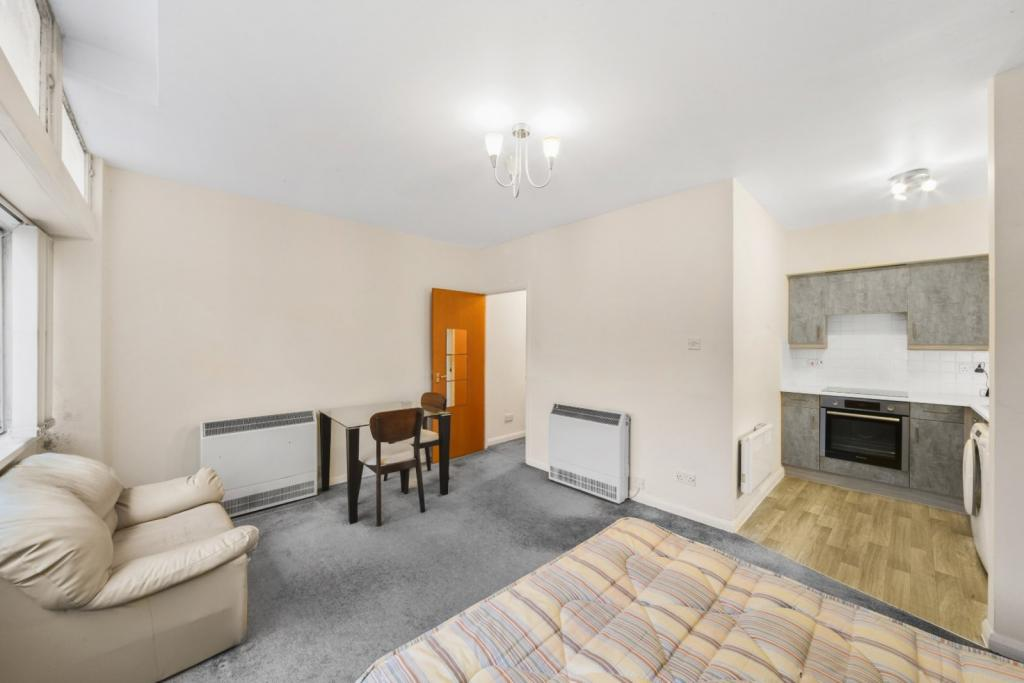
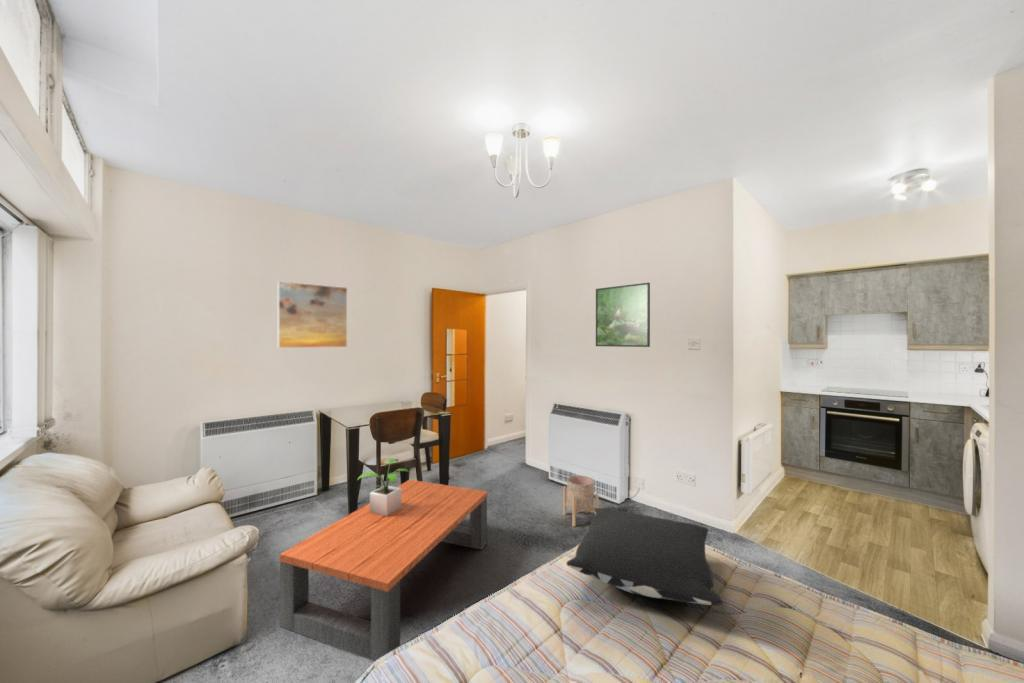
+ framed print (621, 316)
+ planter (580, 499)
+ potted plant (388, 486)
+ coffee table (401, 547)
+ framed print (314, 316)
+ pillow (644, 547)
